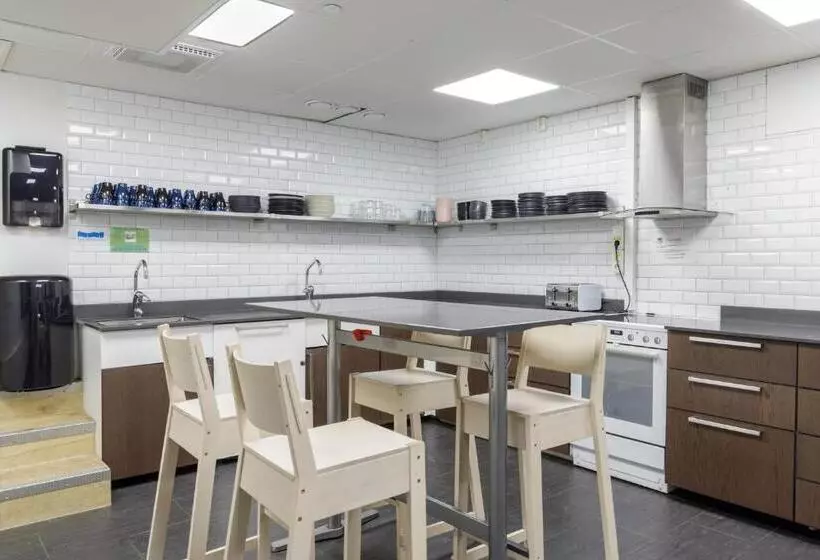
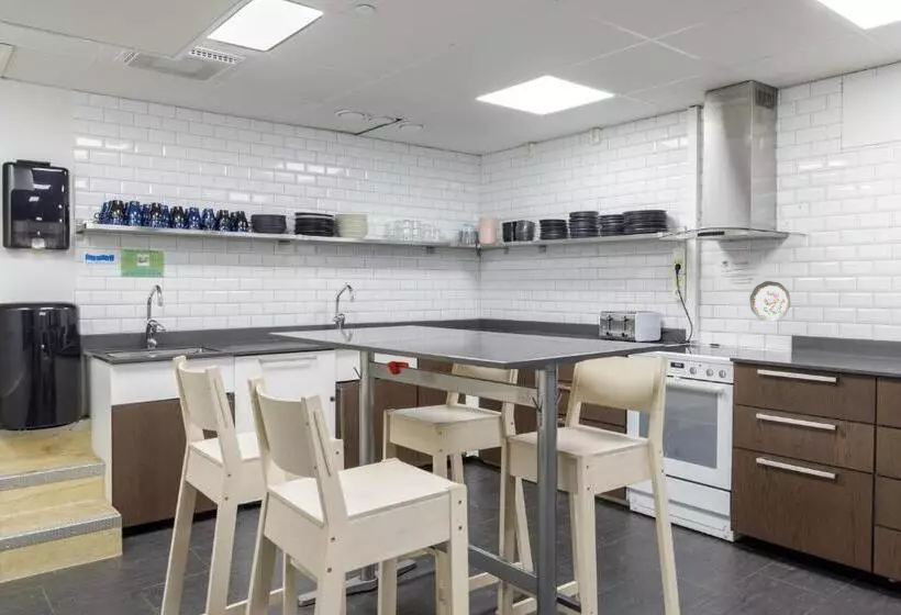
+ decorative plate (770, 301)
